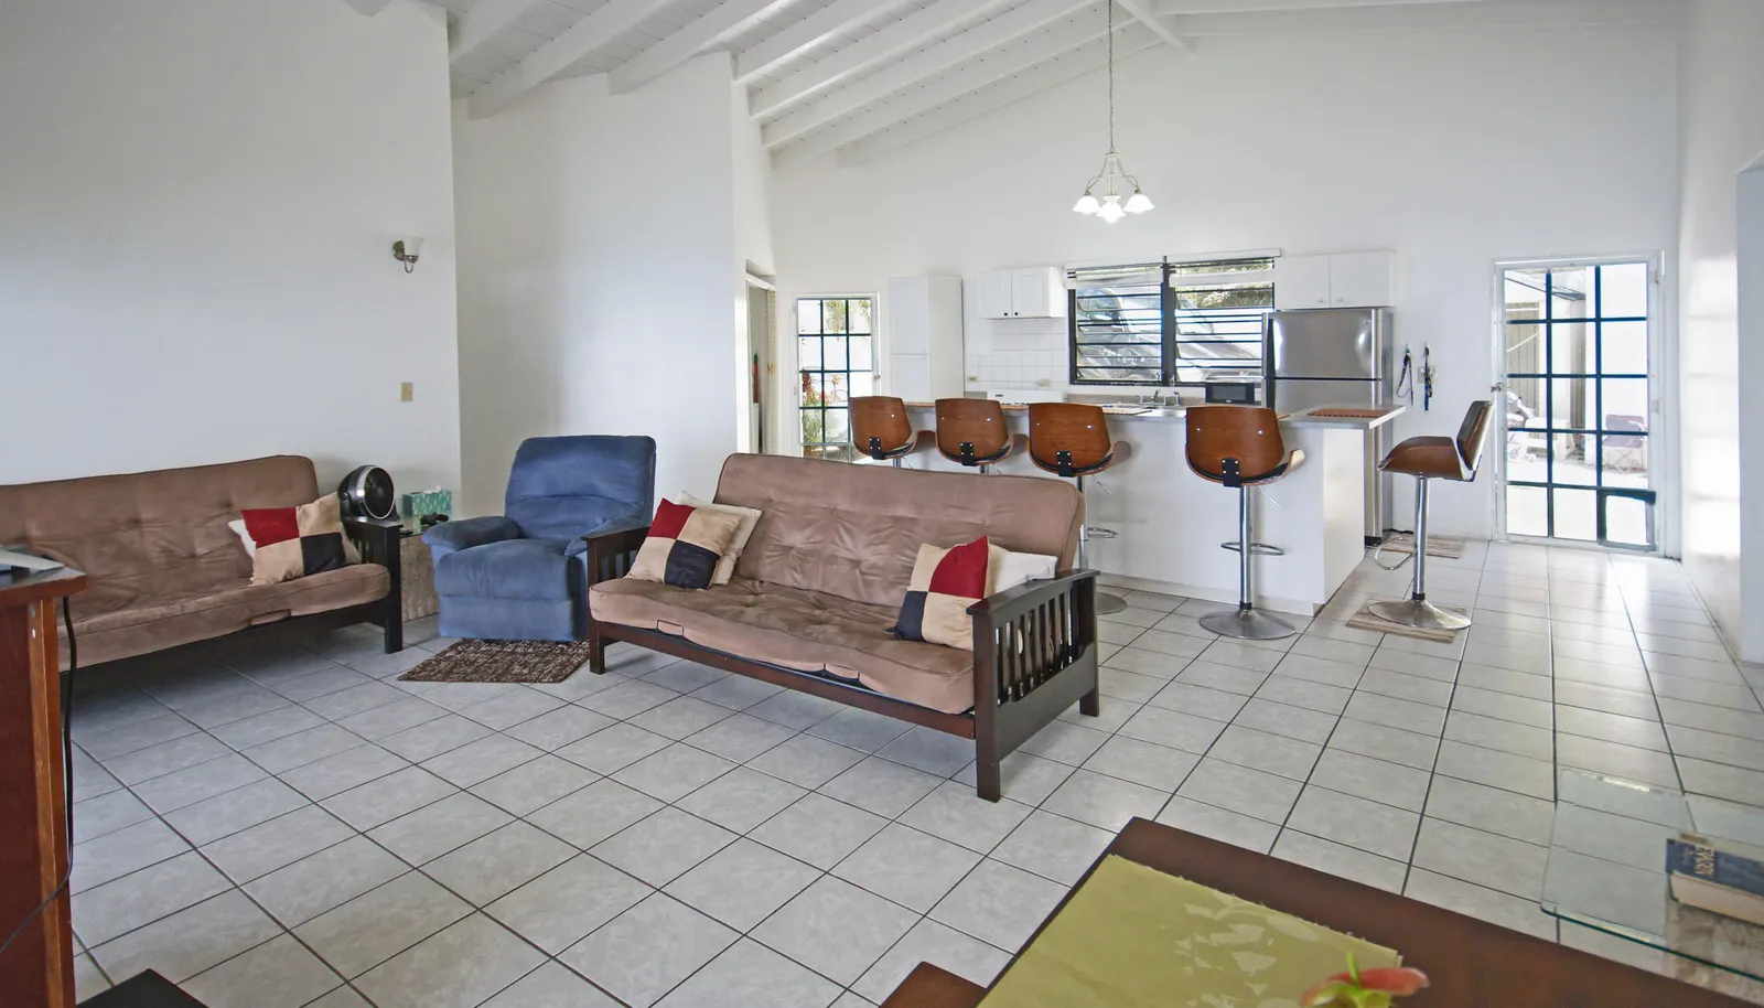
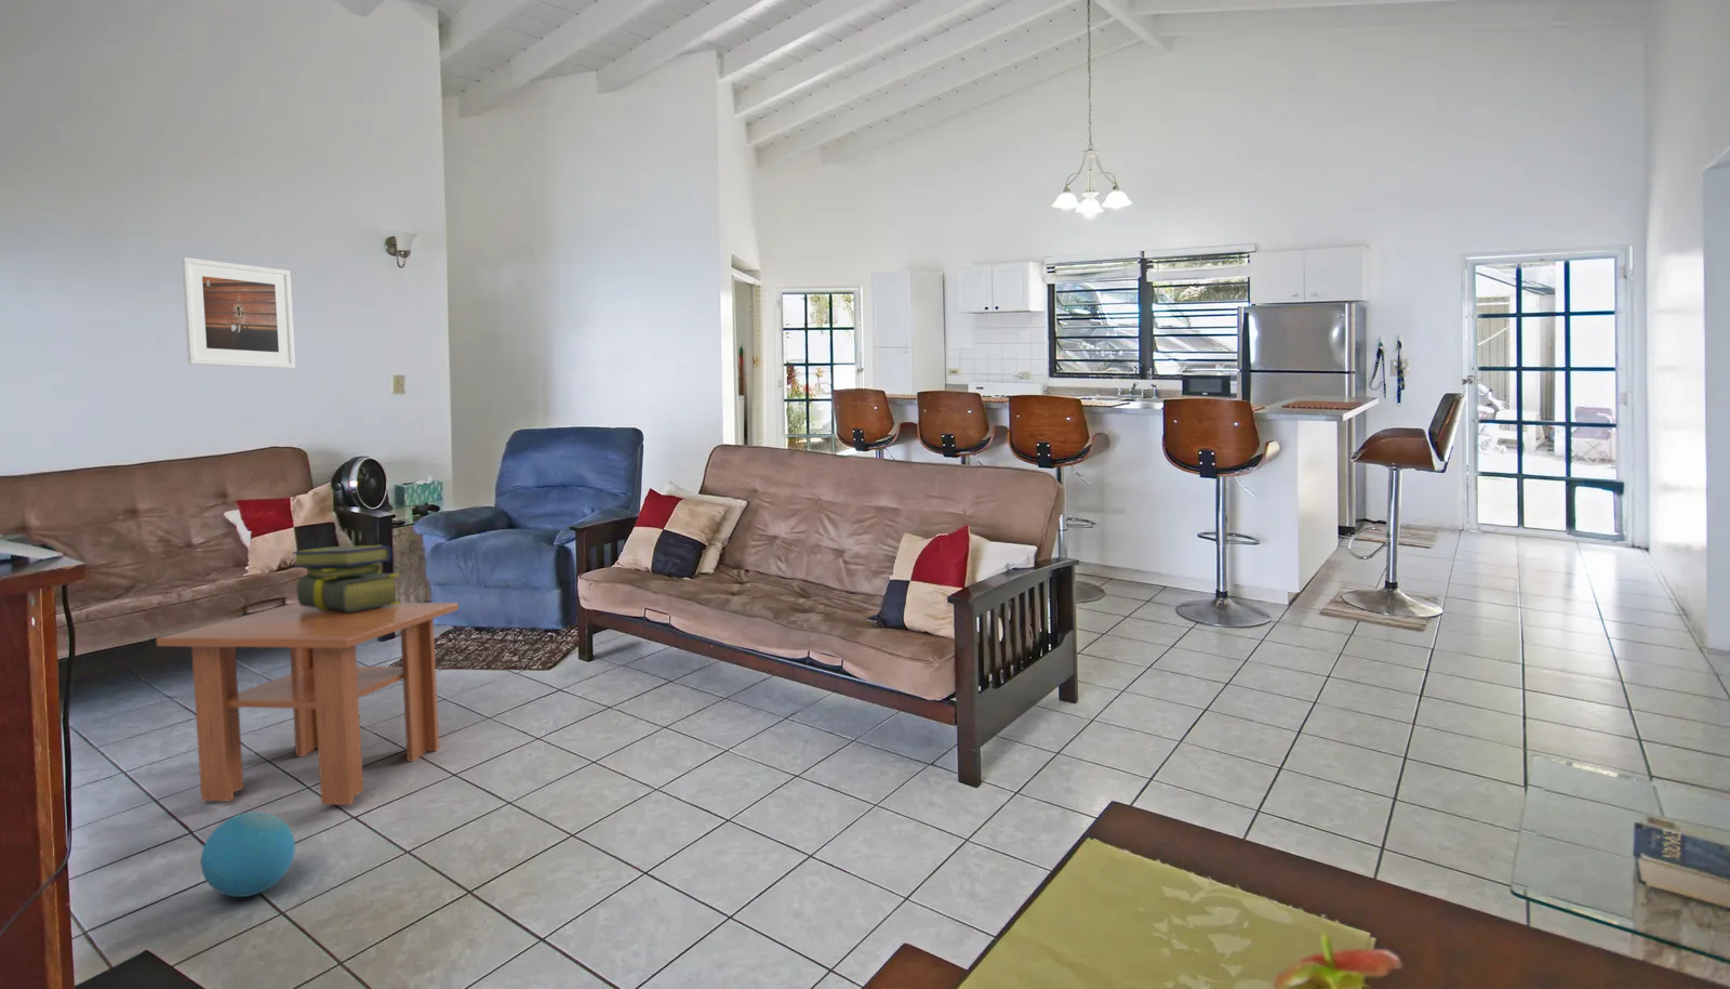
+ ball (248, 853)
+ coffee table (323, 697)
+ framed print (241, 315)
+ stack of books (342, 575)
